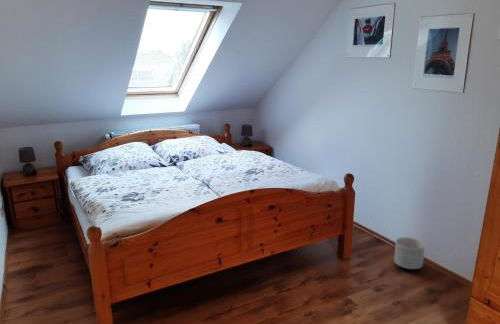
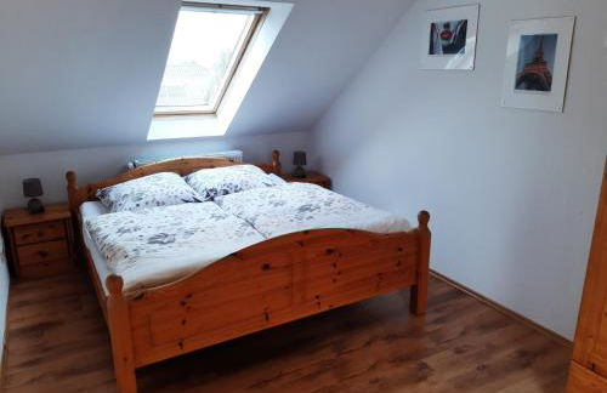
- planter (409, 254)
